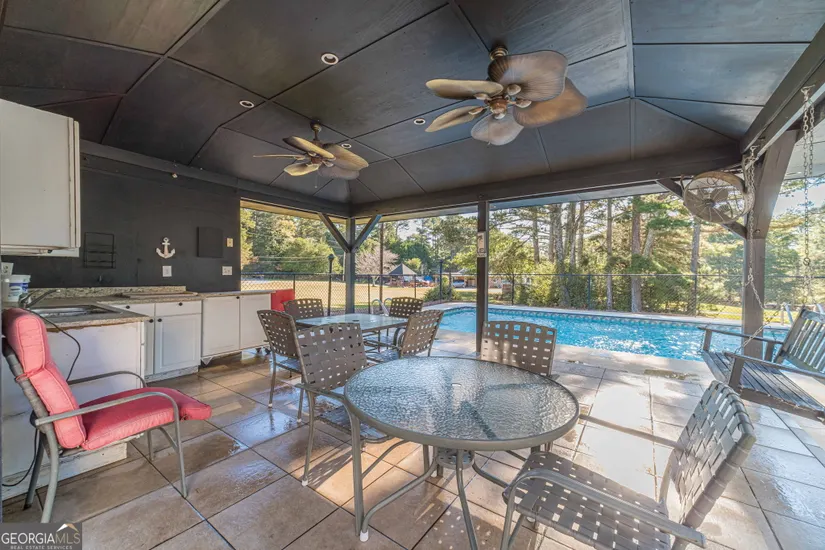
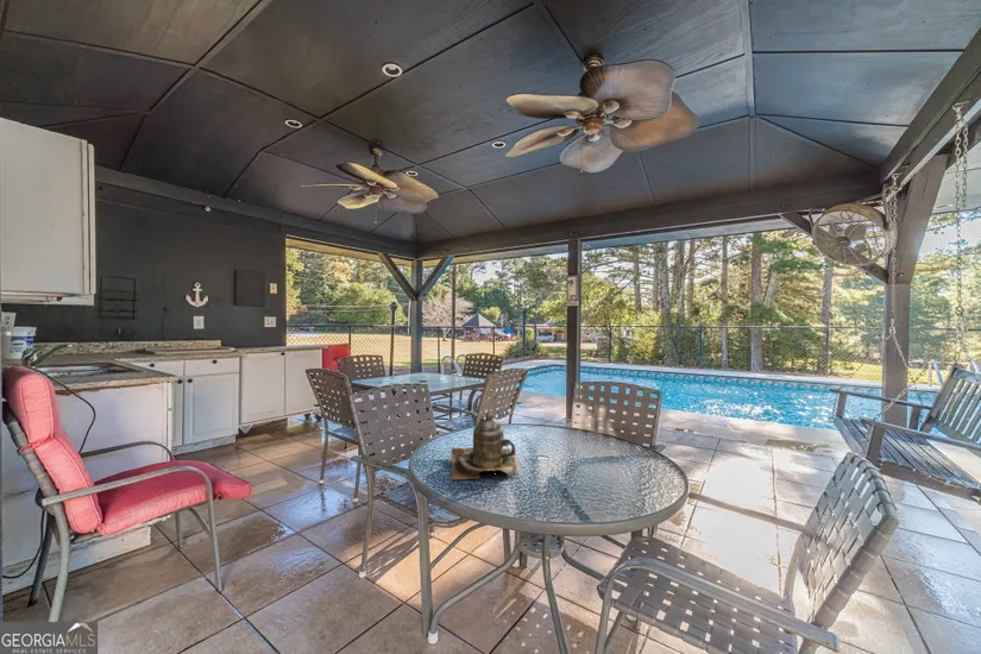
+ teapot (483, 438)
